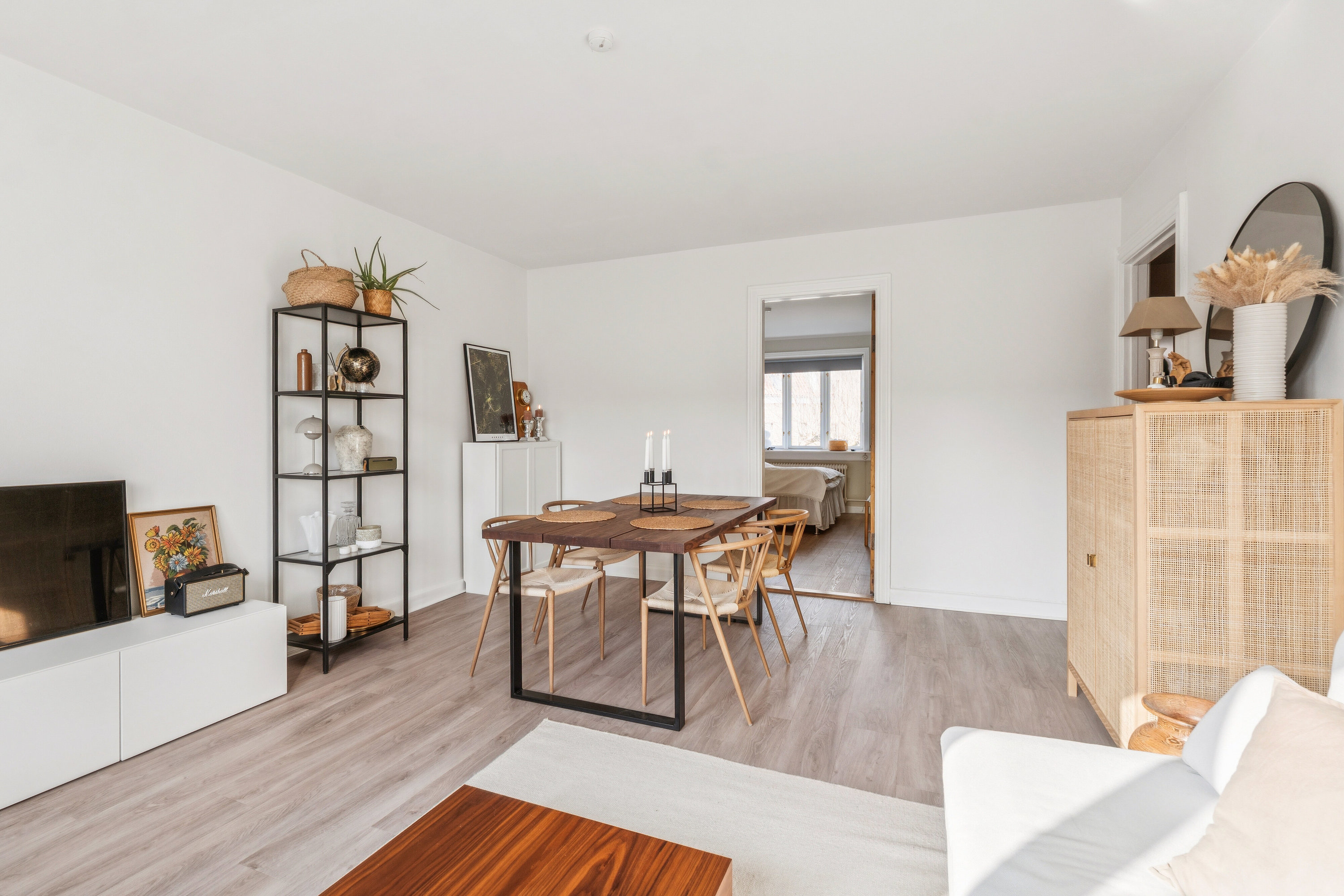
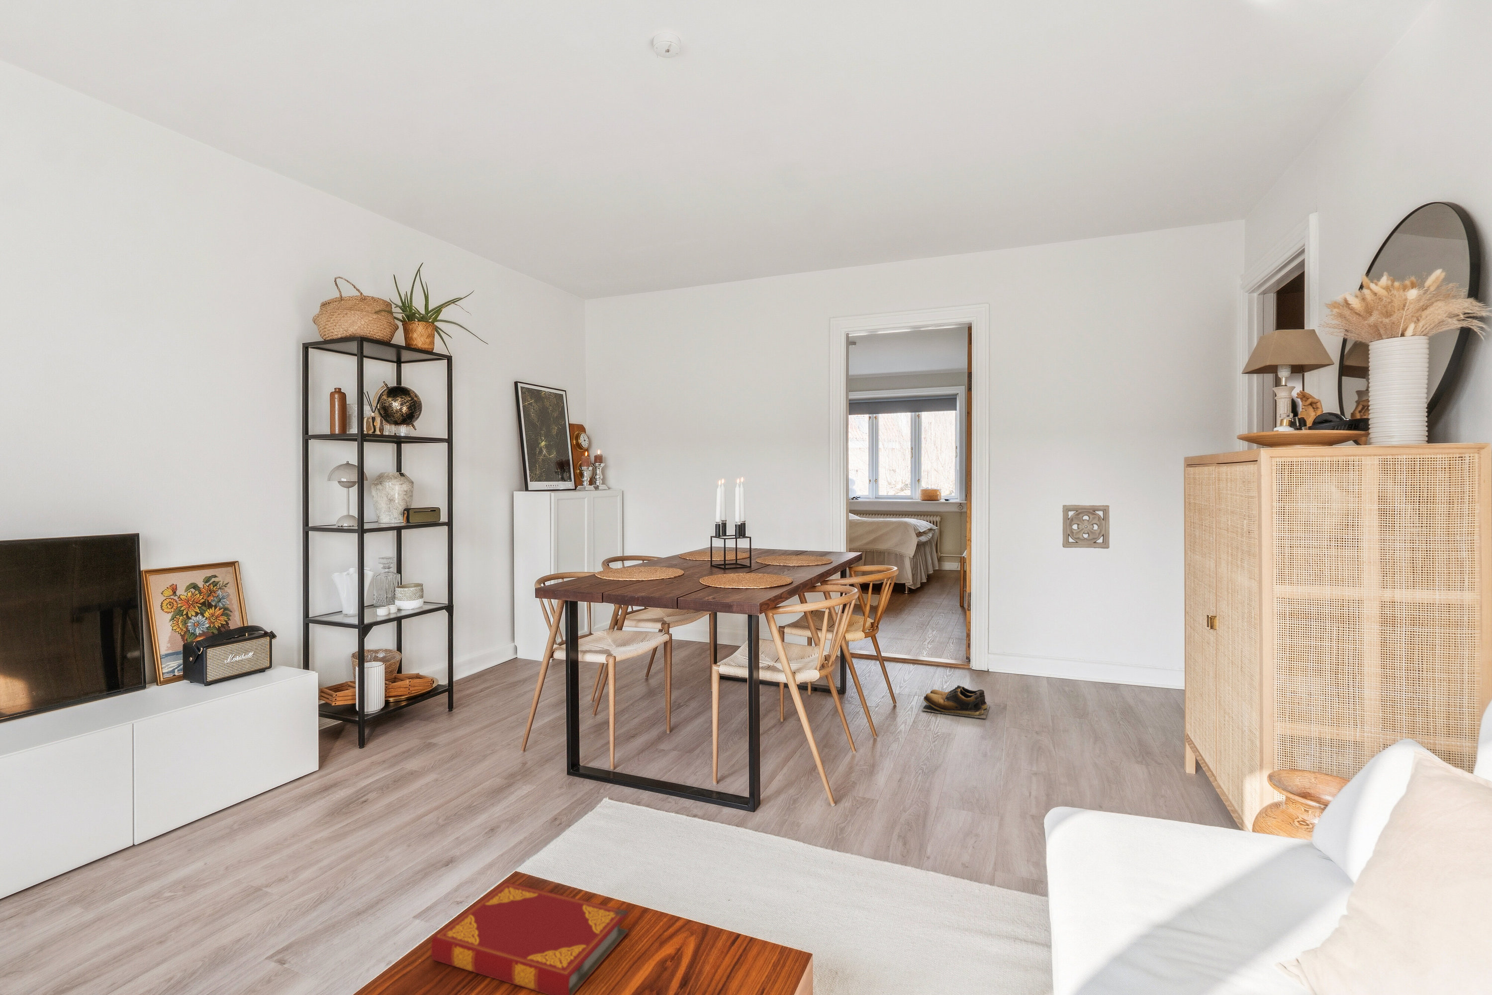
+ hardback book (533, 935)
+ wall ornament (1085, 526)
+ shoes (956, 697)
